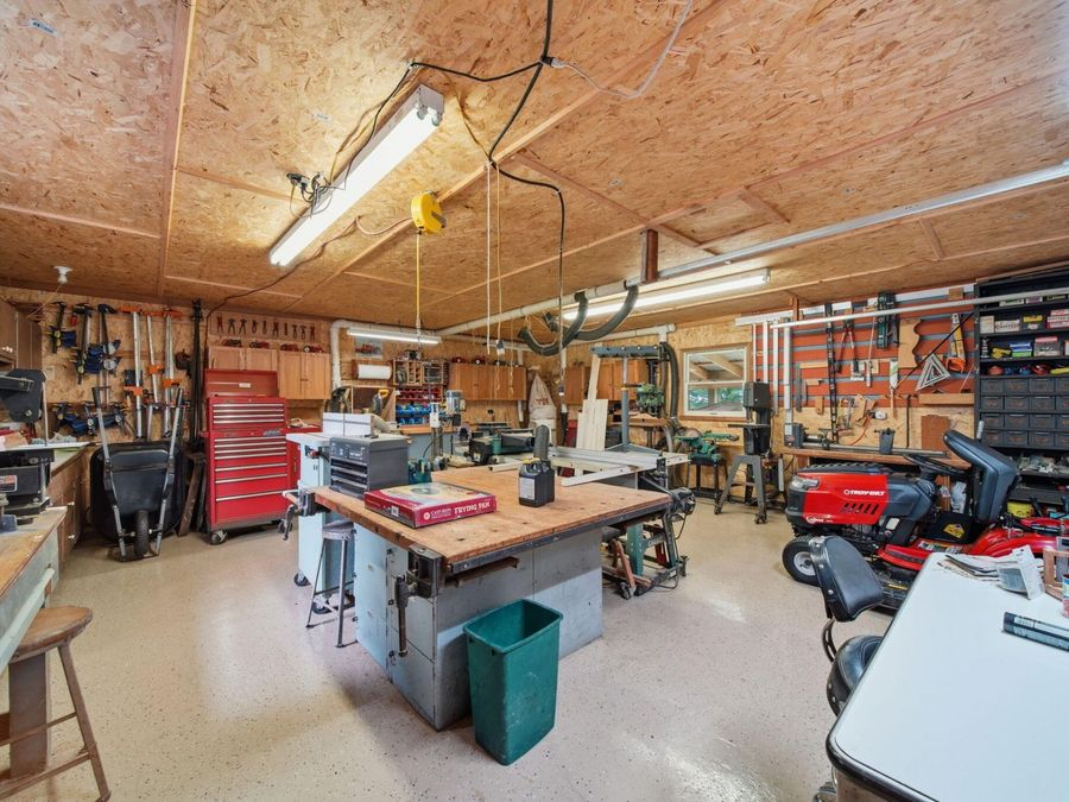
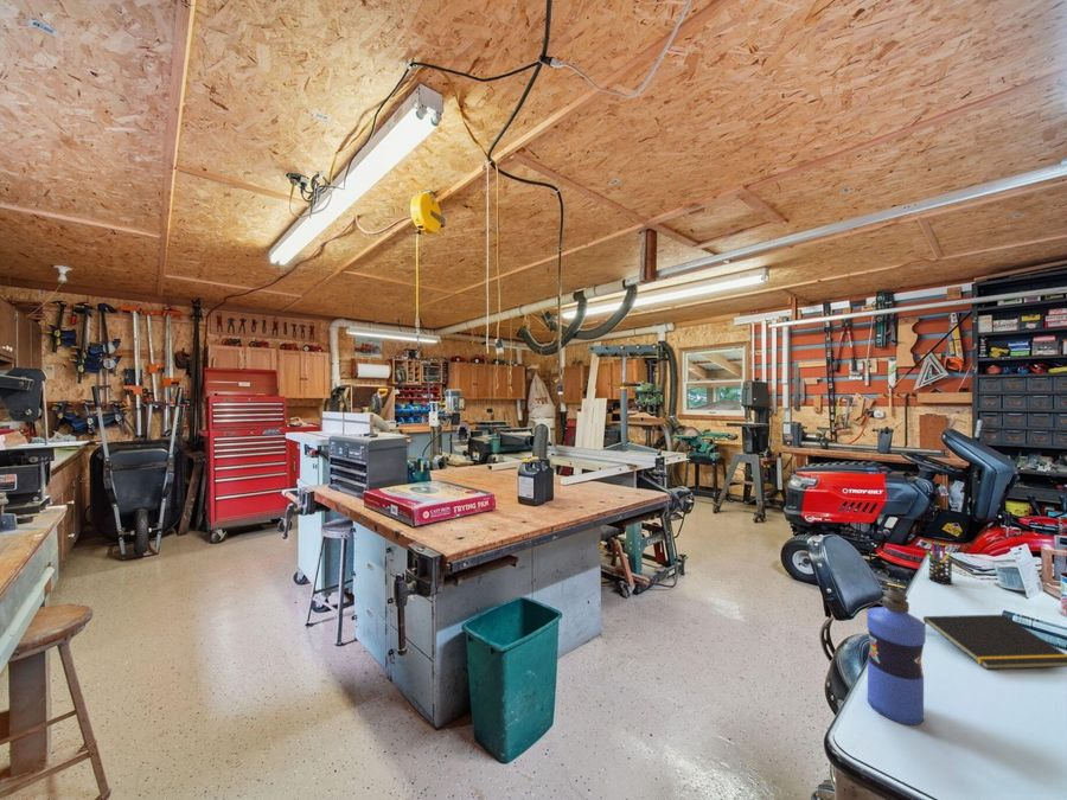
+ pen holder (937, 562)
+ notepad (995, 639)
+ water bottle (894, 648)
